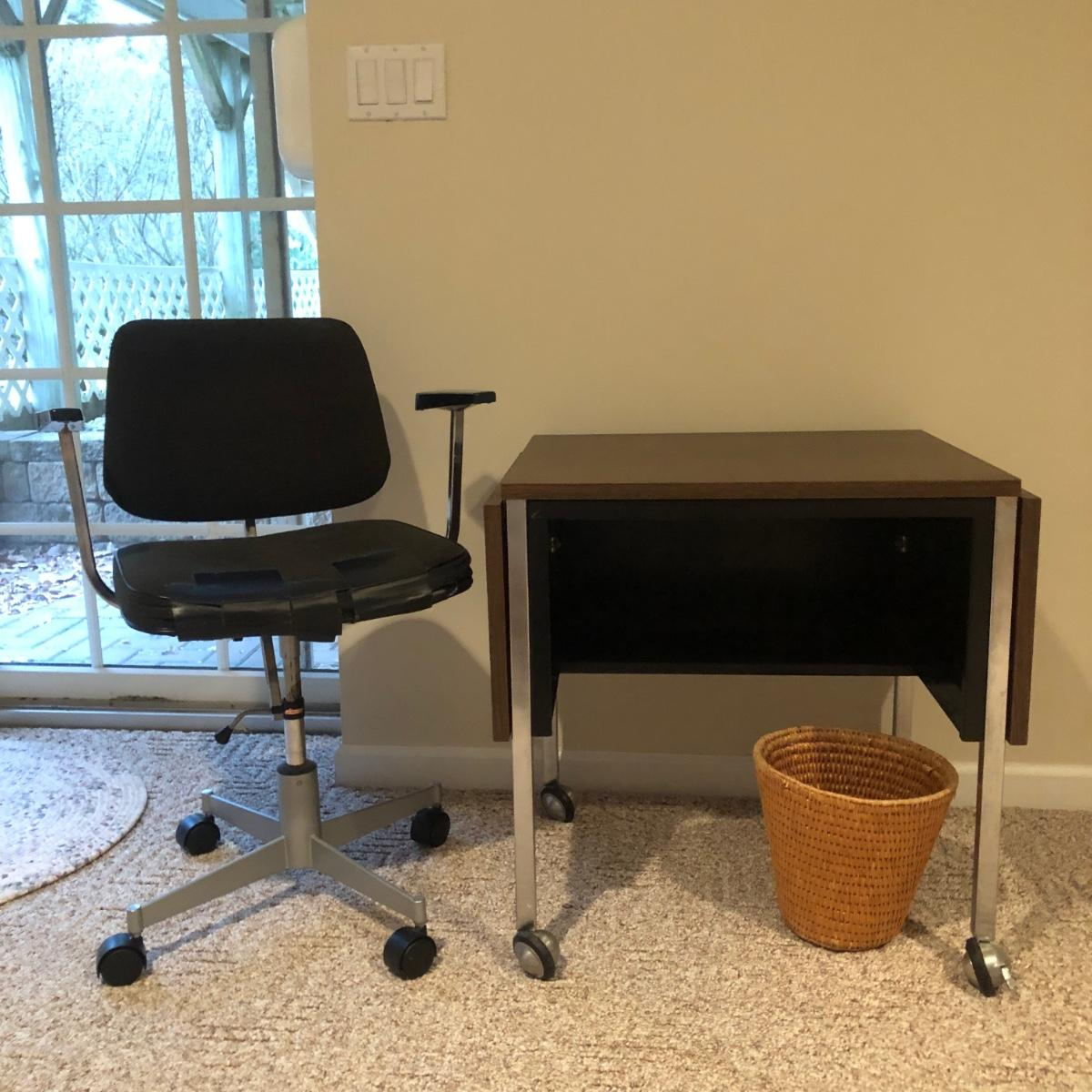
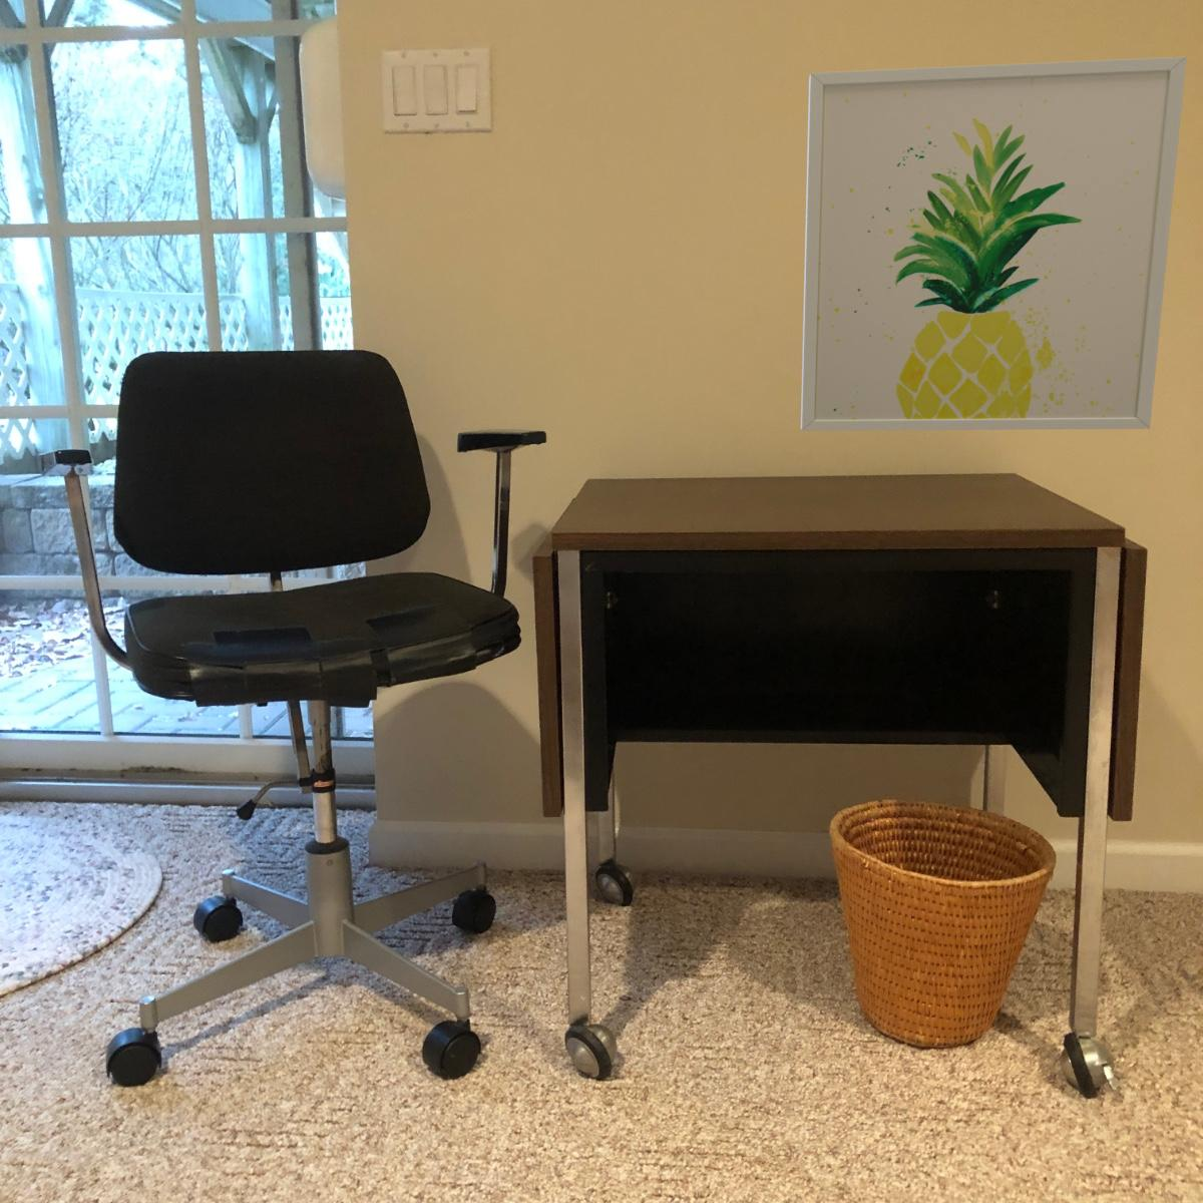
+ wall art (980, 254)
